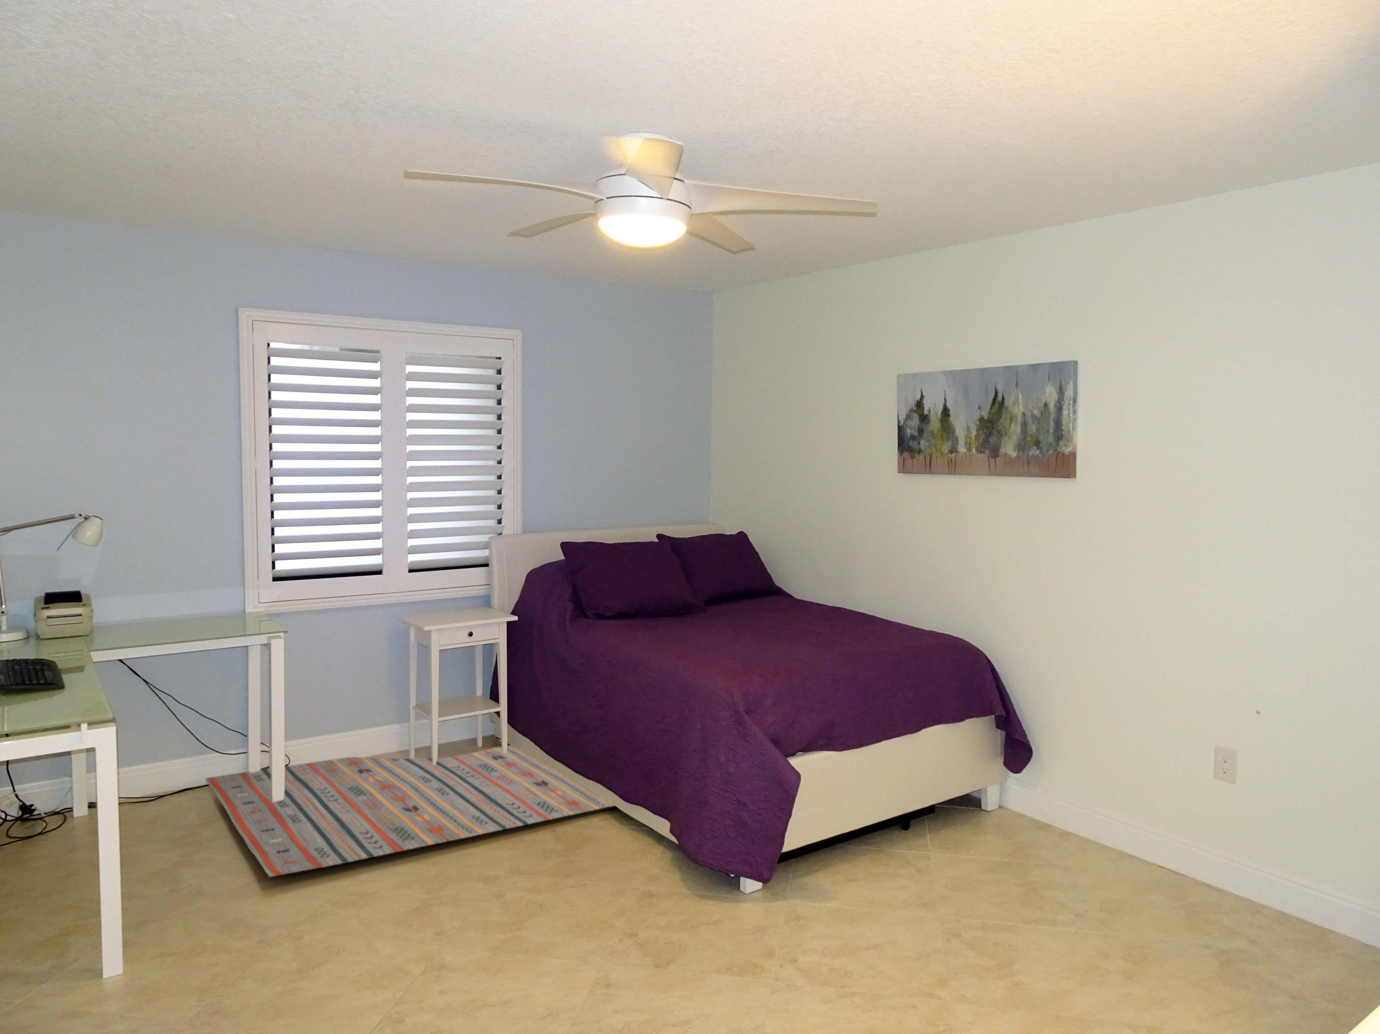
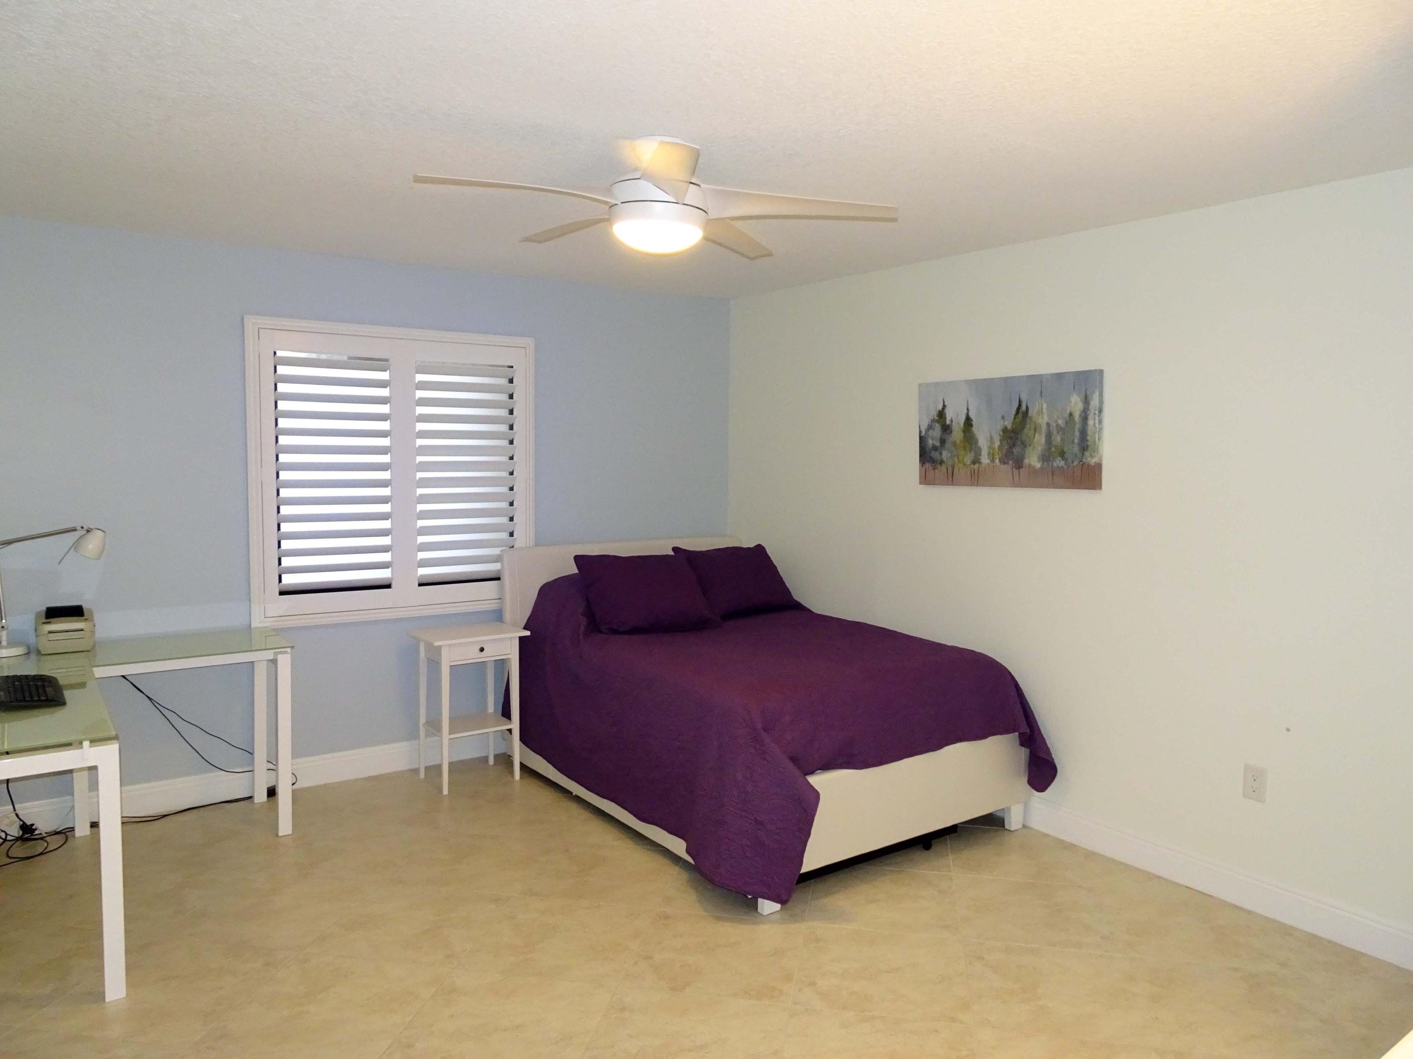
- rug (467, 780)
